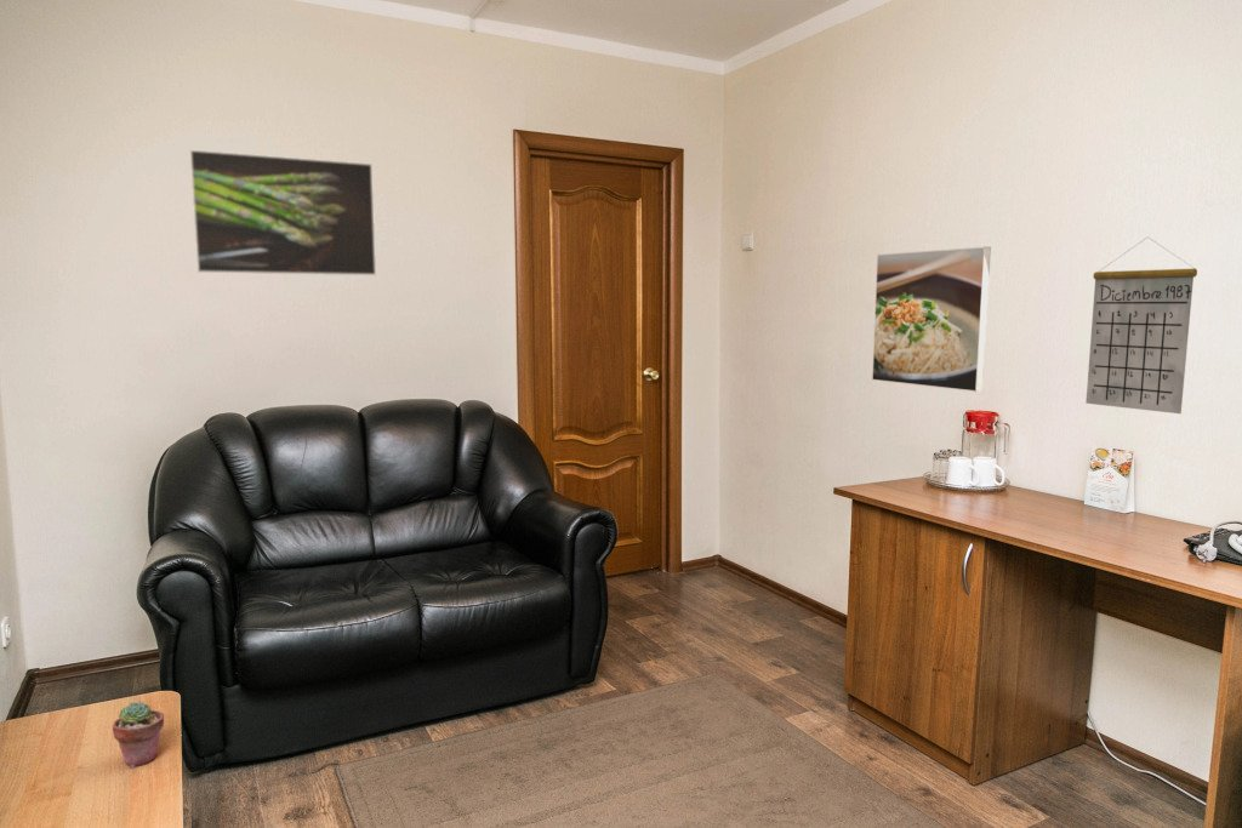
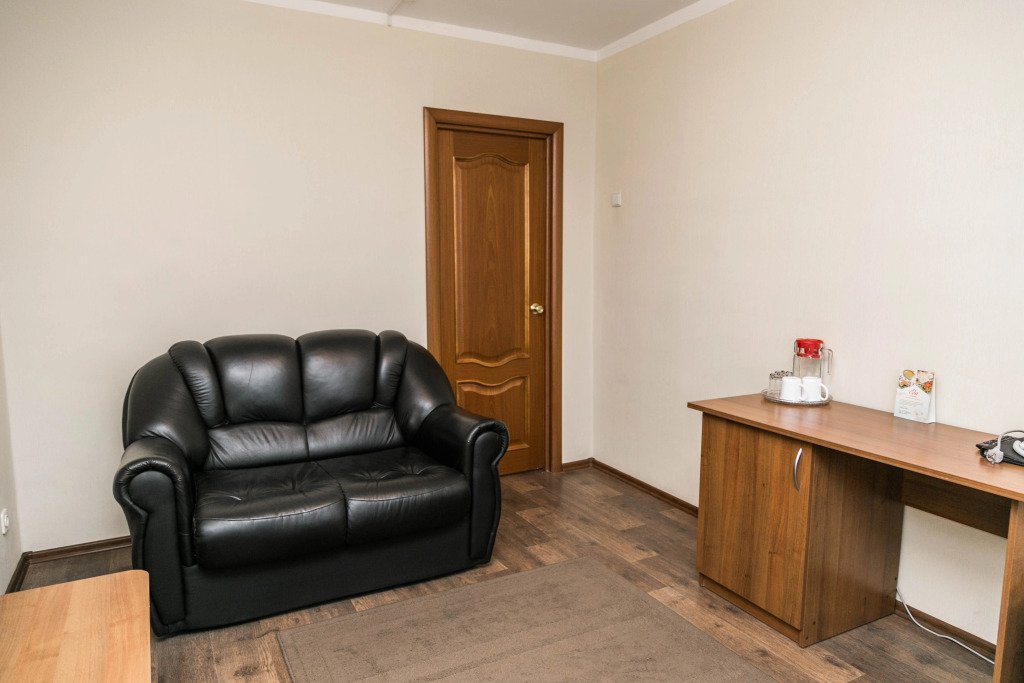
- potted succulent (138, 730)
- calendar (1138, 322)
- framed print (925, 319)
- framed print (287, 216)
